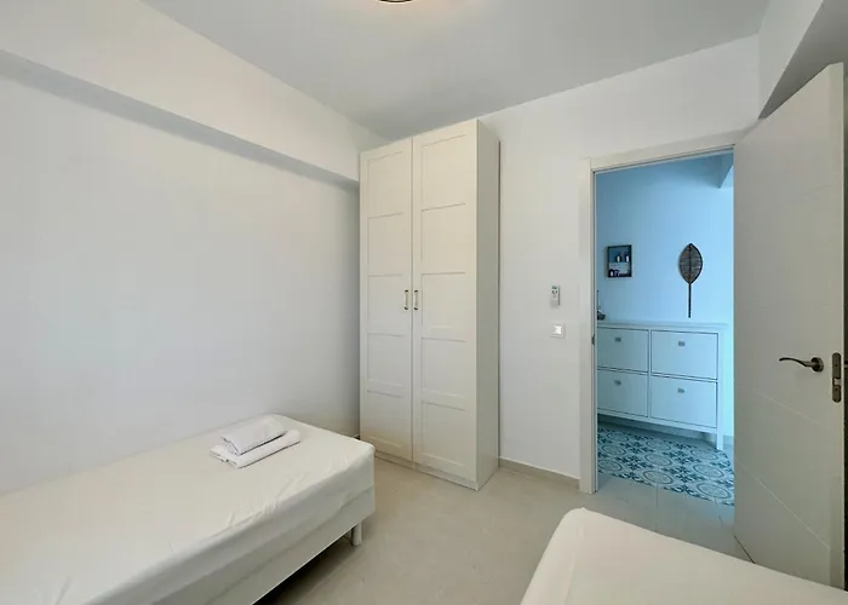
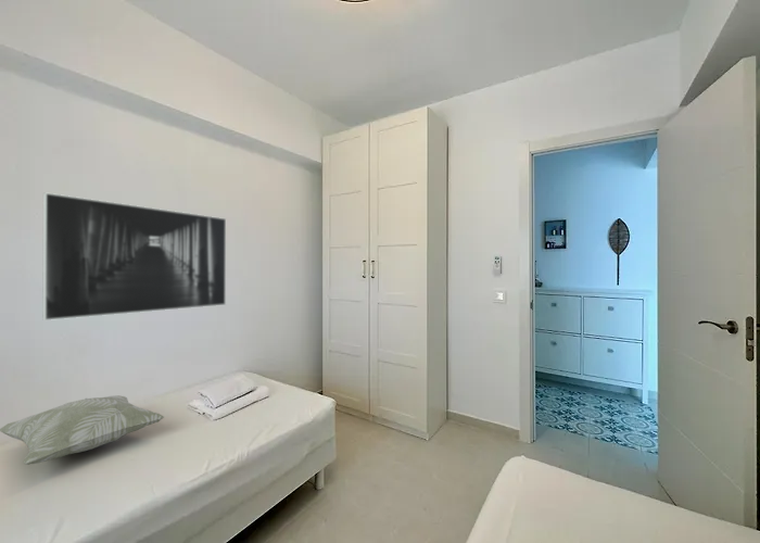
+ decorative pillow (85, 422)
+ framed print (151, 260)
